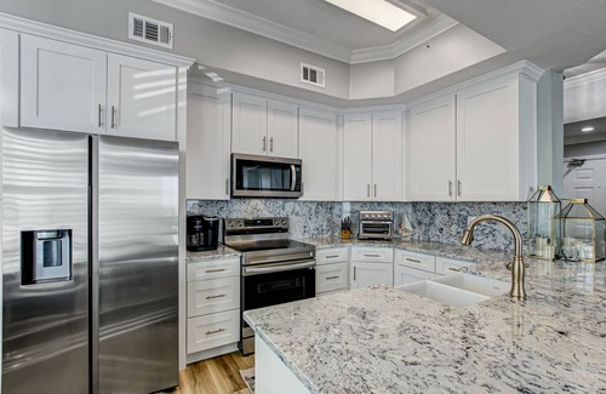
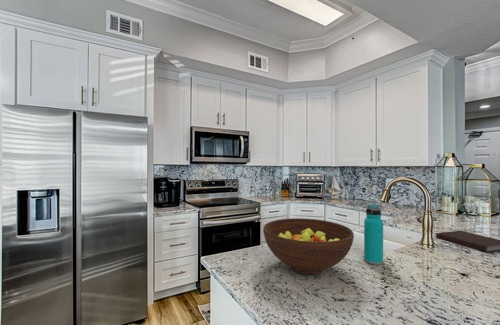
+ water bottle (373, 232)
+ notebook (472, 240)
+ fruit bowl (306, 248)
